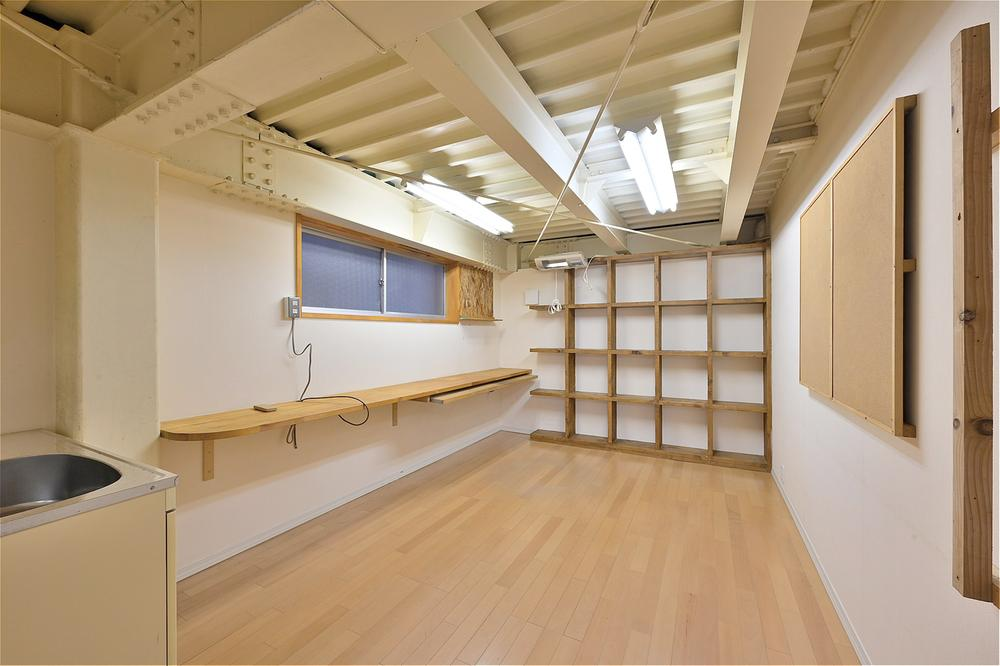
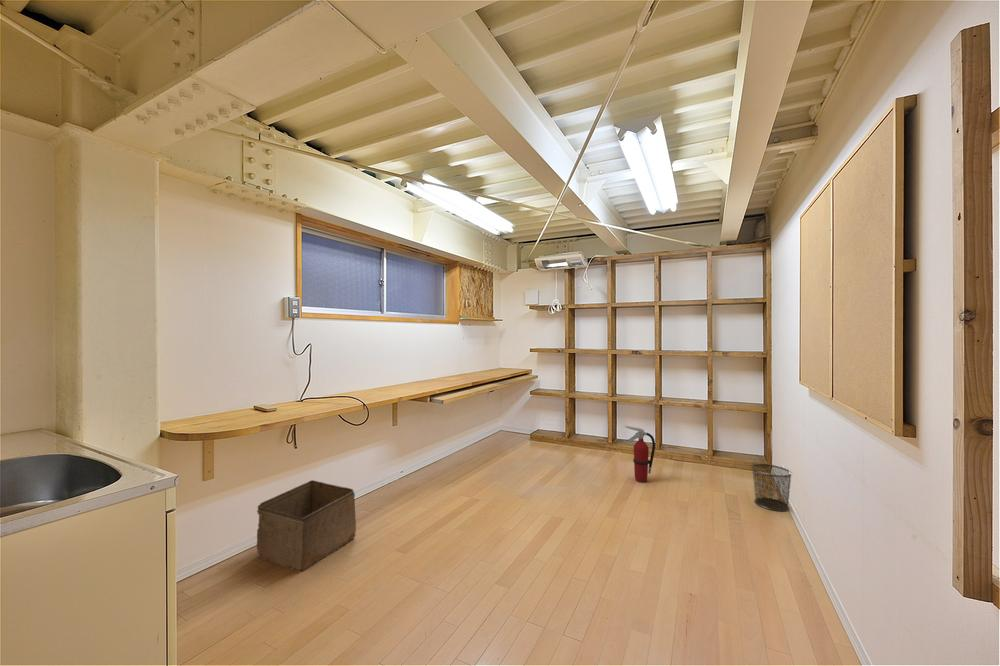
+ waste bin (771, 486)
+ storage bin (307, 521)
+ fire extinguisher (640, 453)
